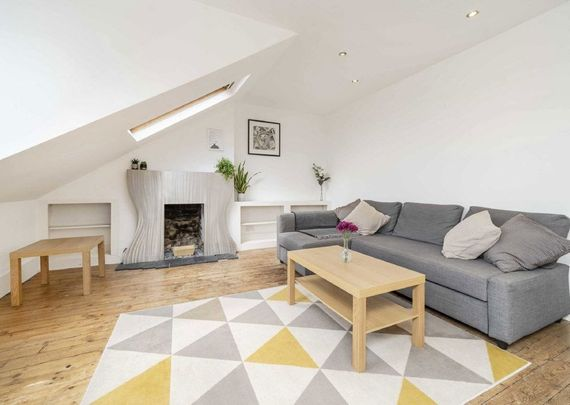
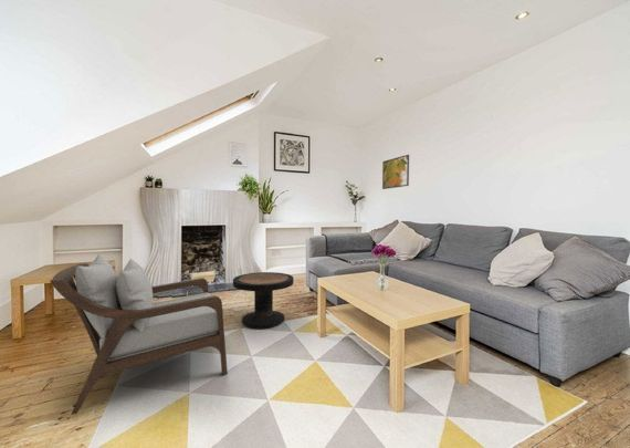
+ side table (263, 299)
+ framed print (395, 173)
+ armchair (149, 313)
